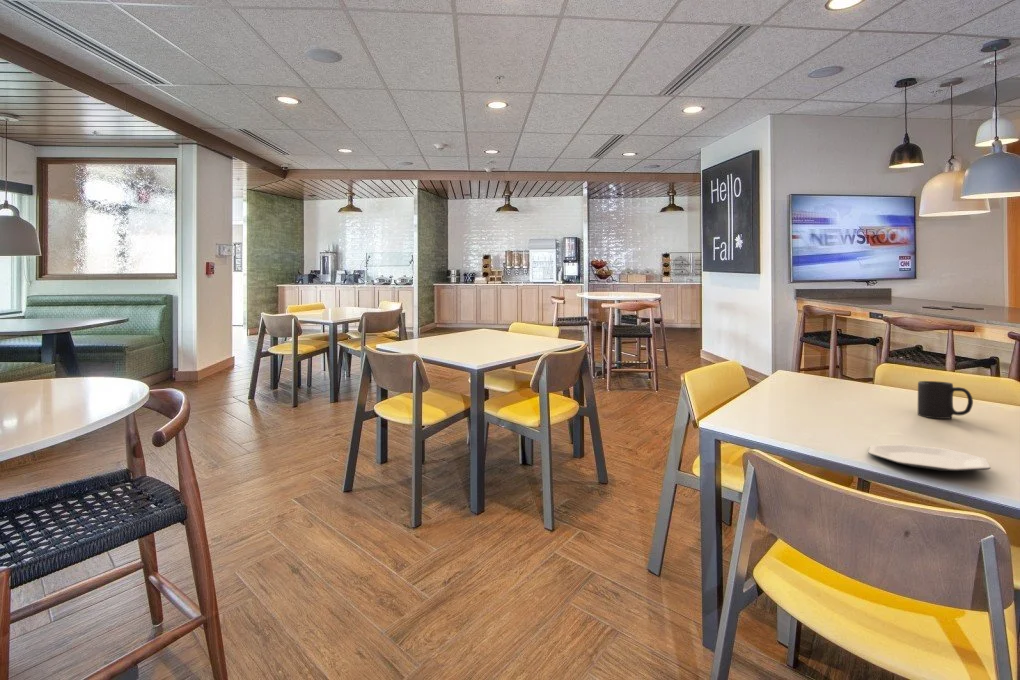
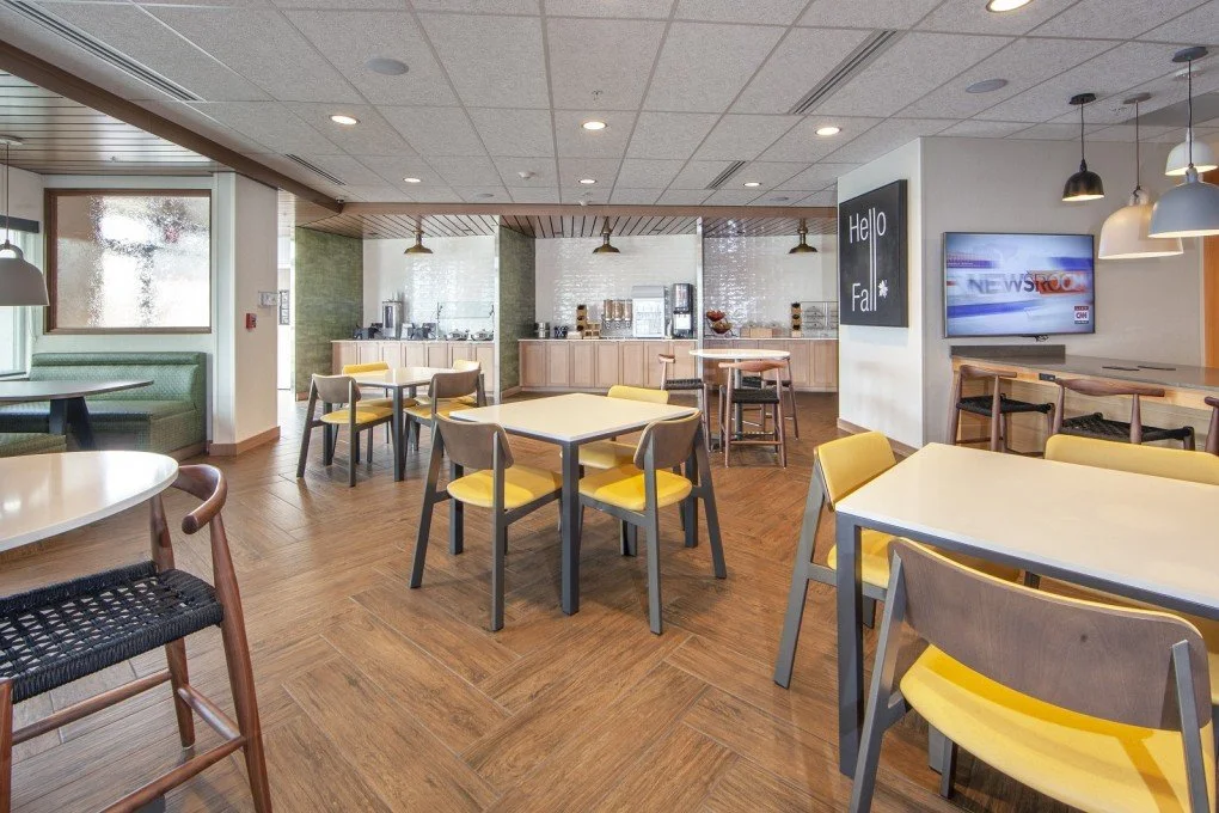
- mug (944, 400)
- plate (925, 458)
